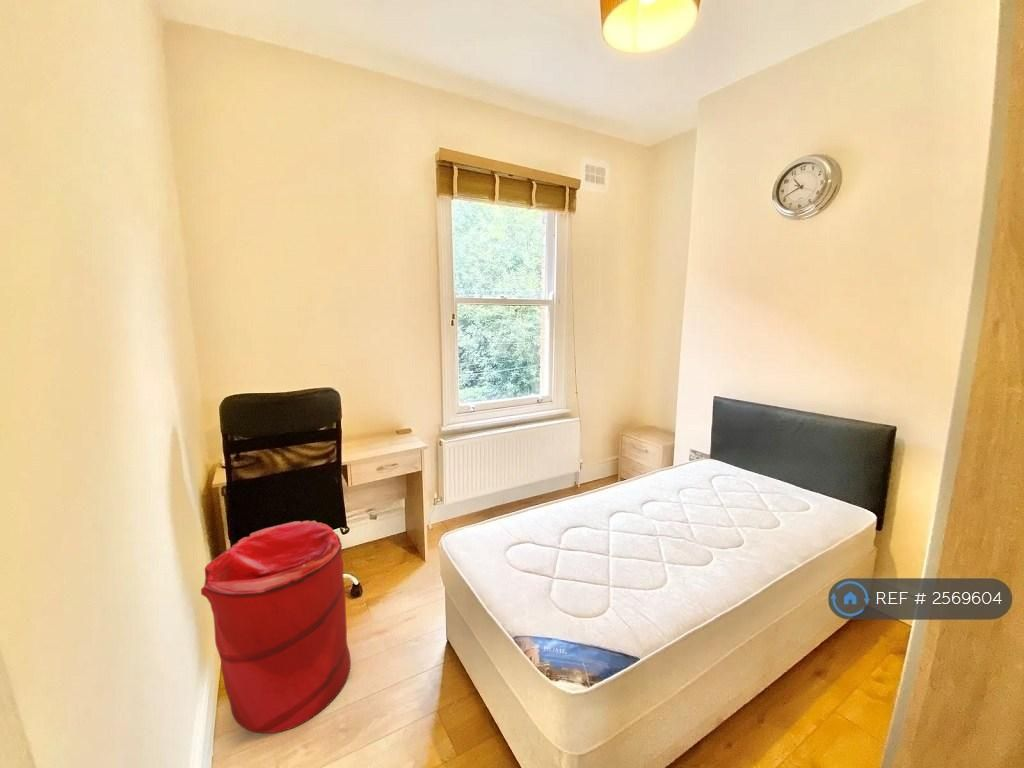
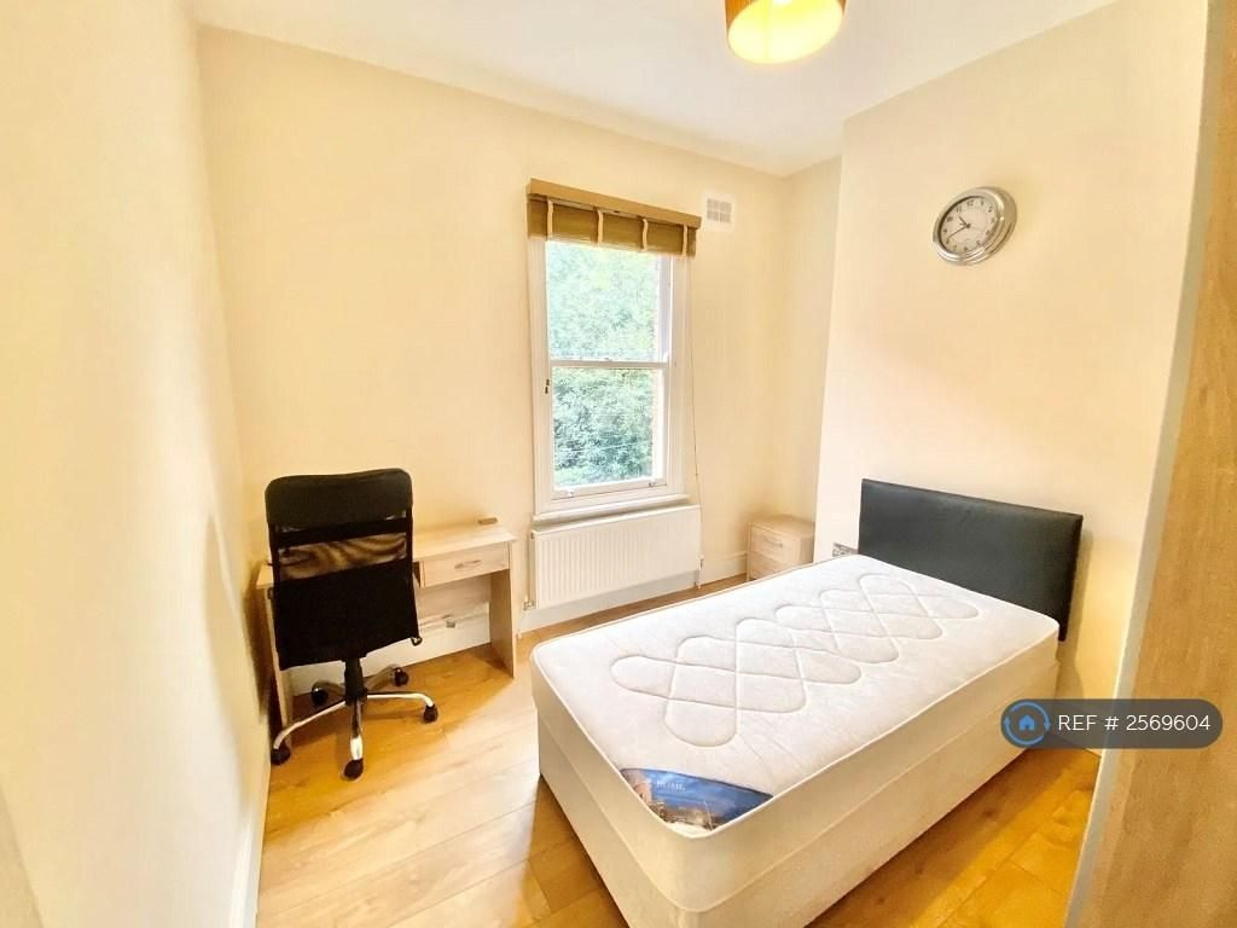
- laundry hamper (283, 616)
